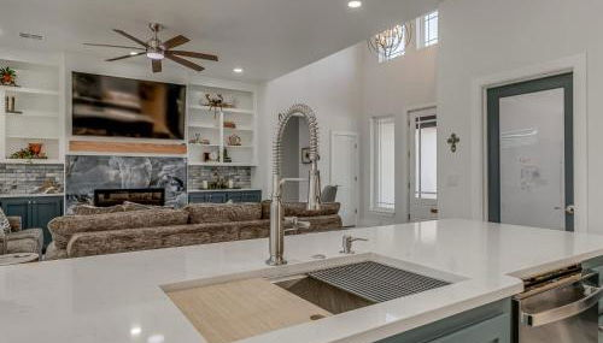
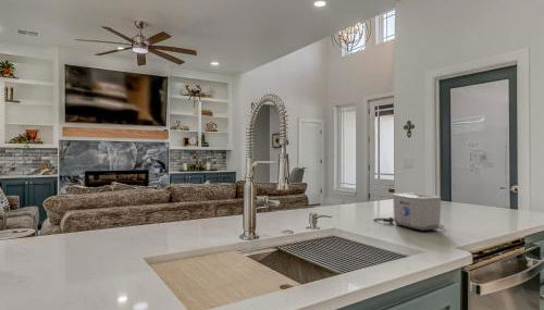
+ toaster (408, 209)
